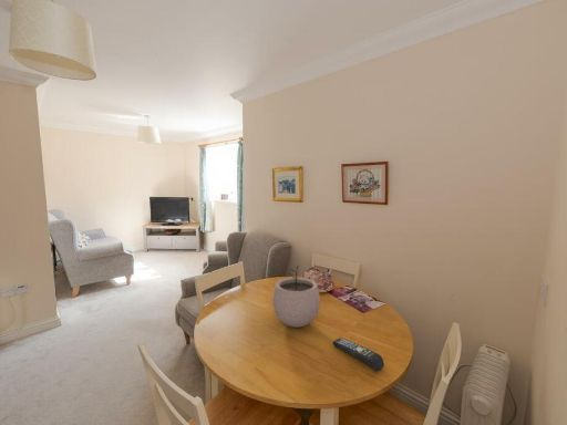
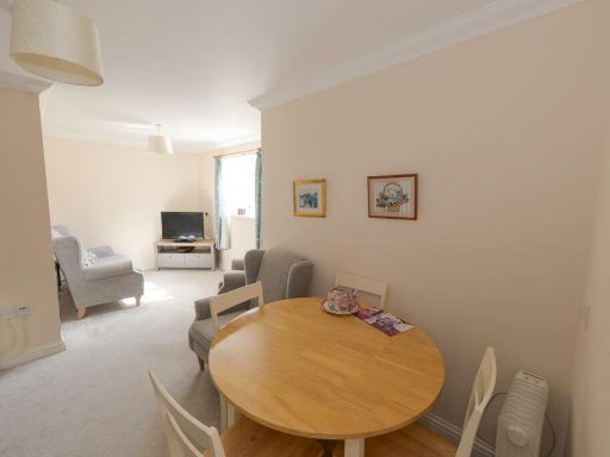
- remote control (357, 351)
- plant pot (296, 294)
